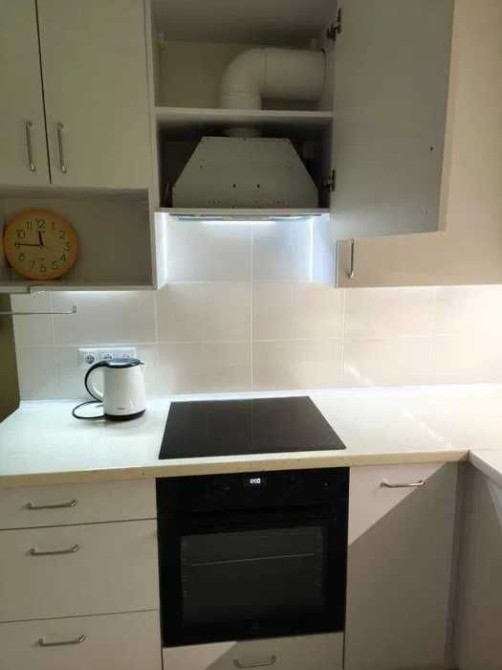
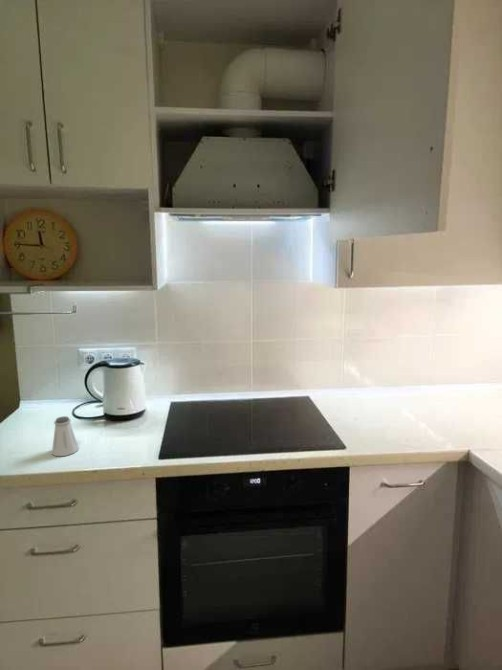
+ saltshaker (63, 434)
